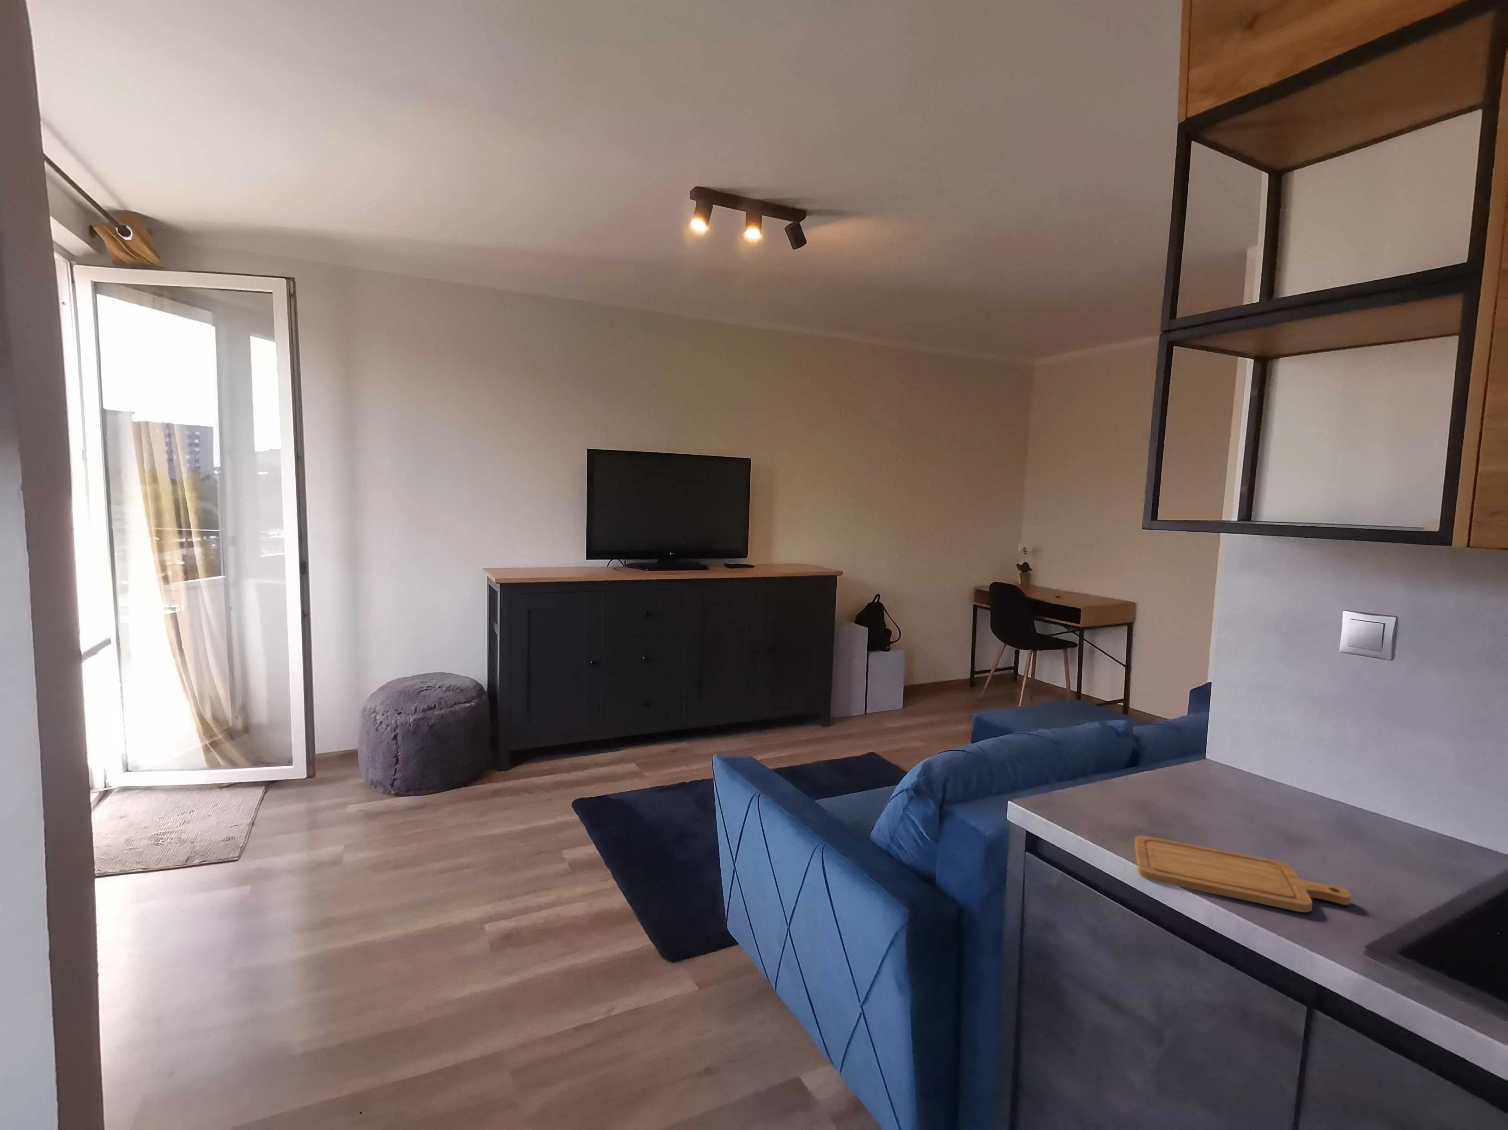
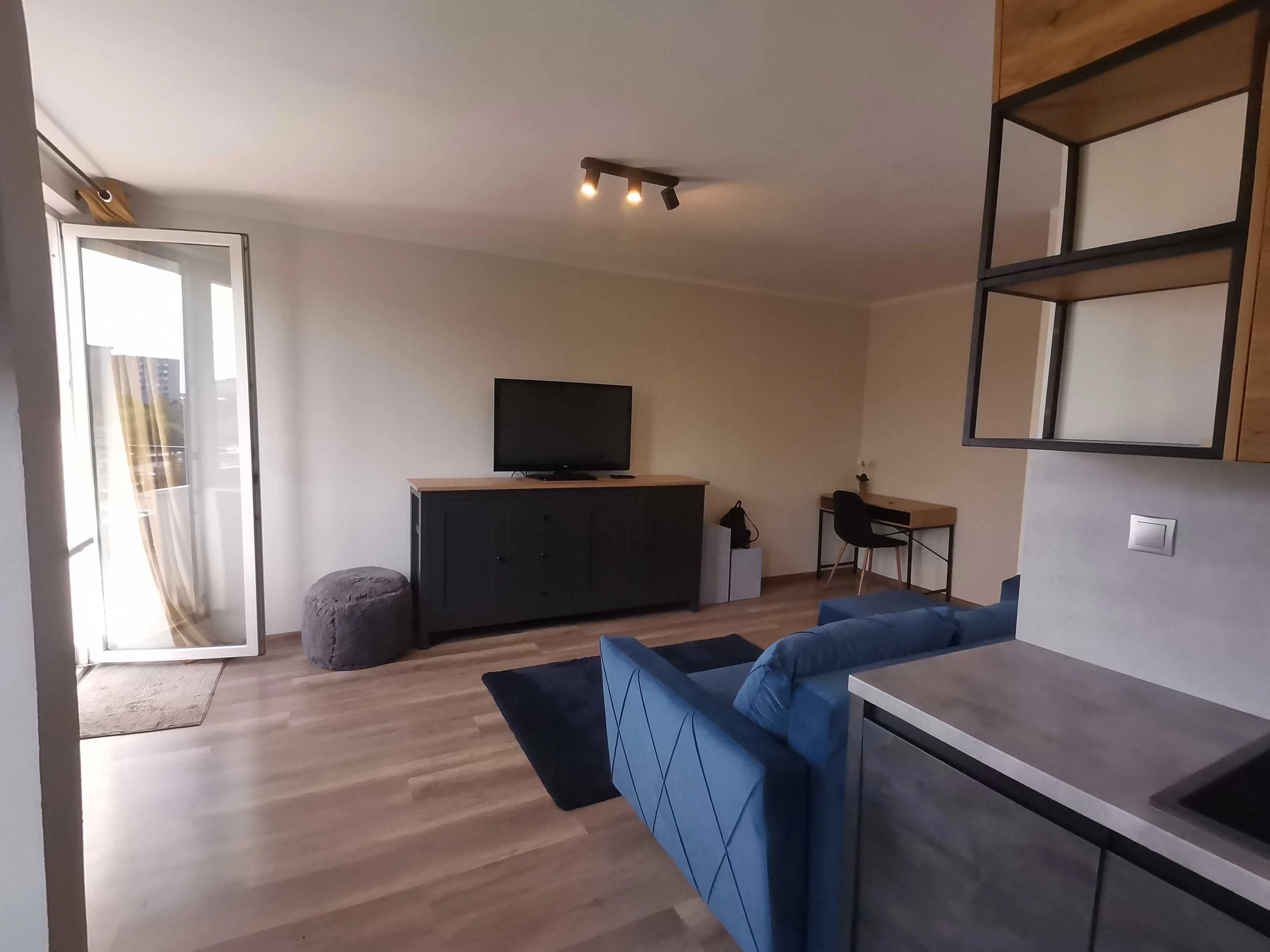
- chopping board (1237, 875)
